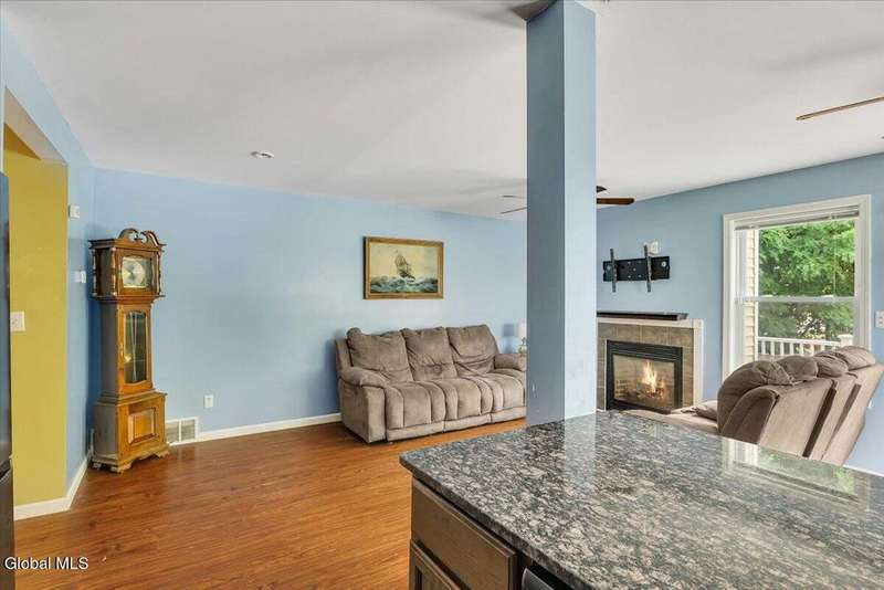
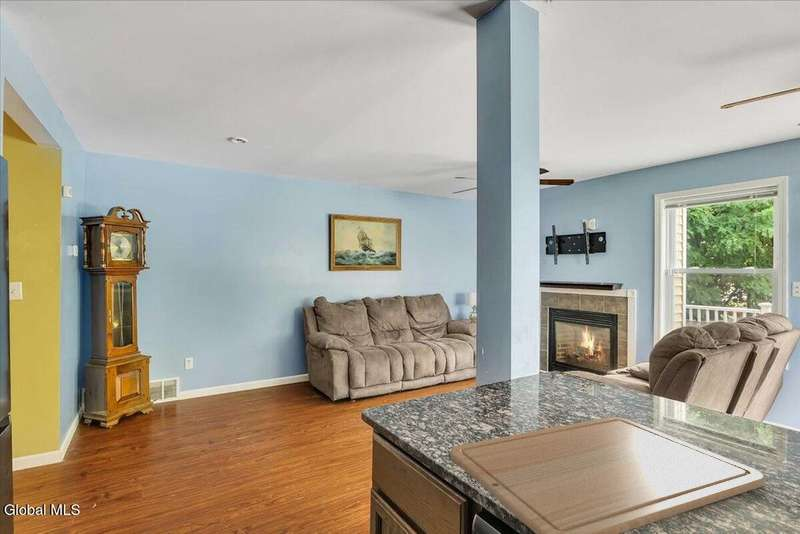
+ chopping board (596, 463)
